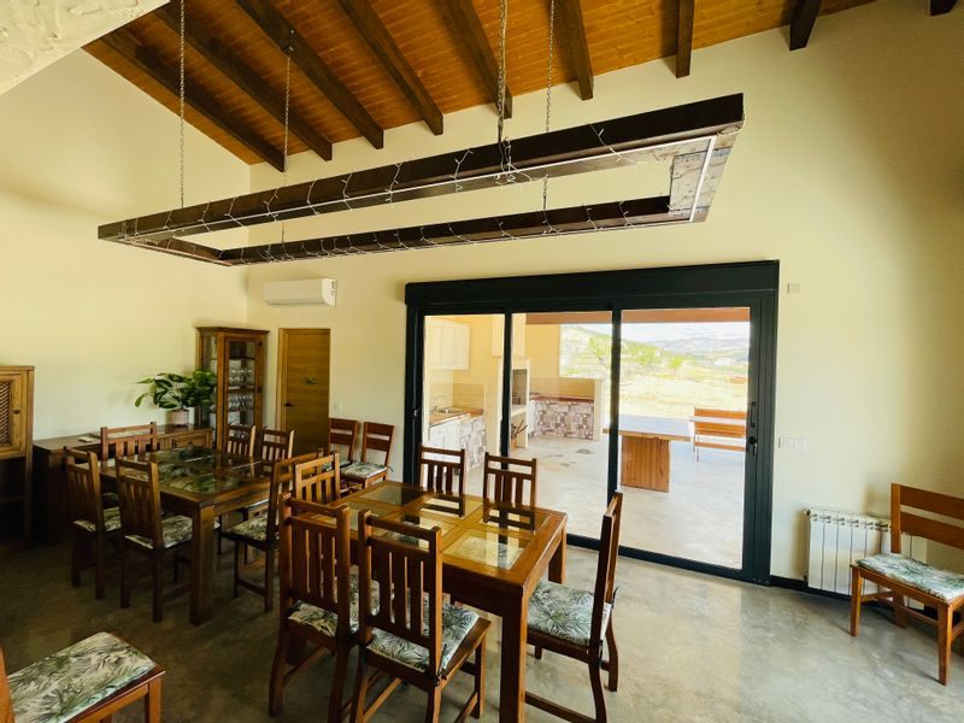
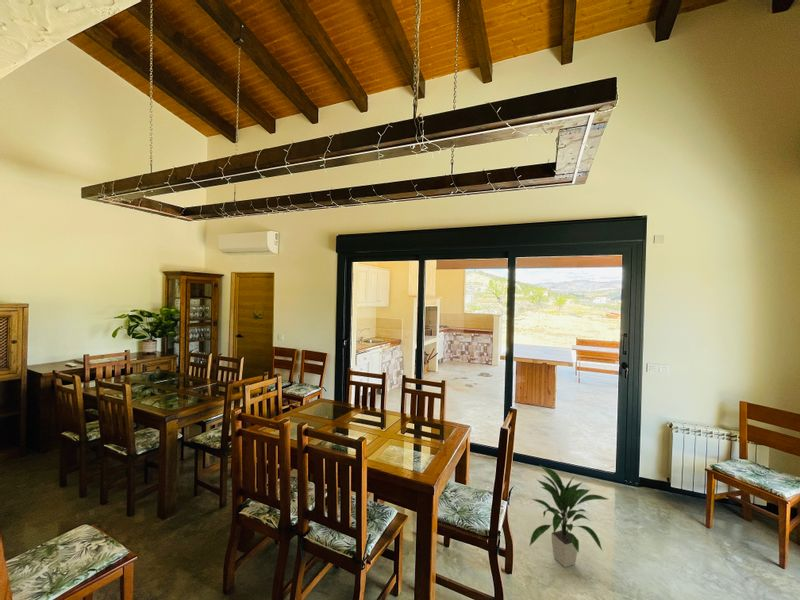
+ indoor plant (561, 515)
